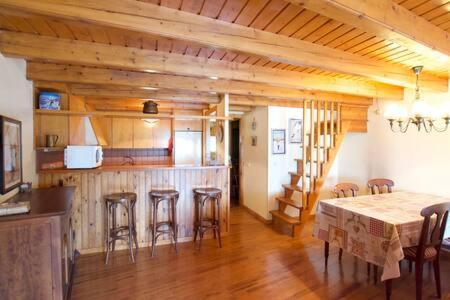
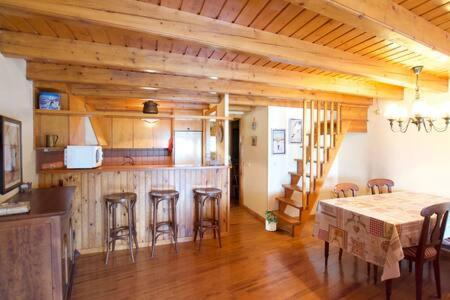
+ potted plant (269, 219)
